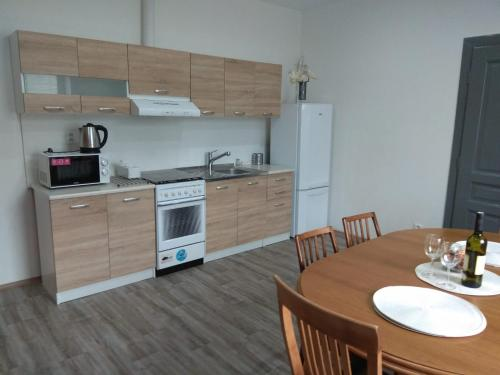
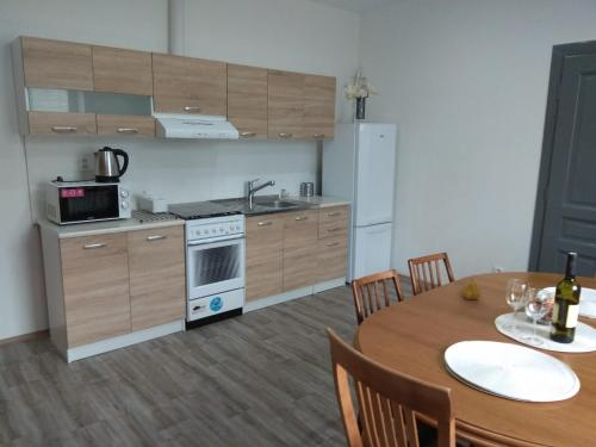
+ fruit (471, 287)
